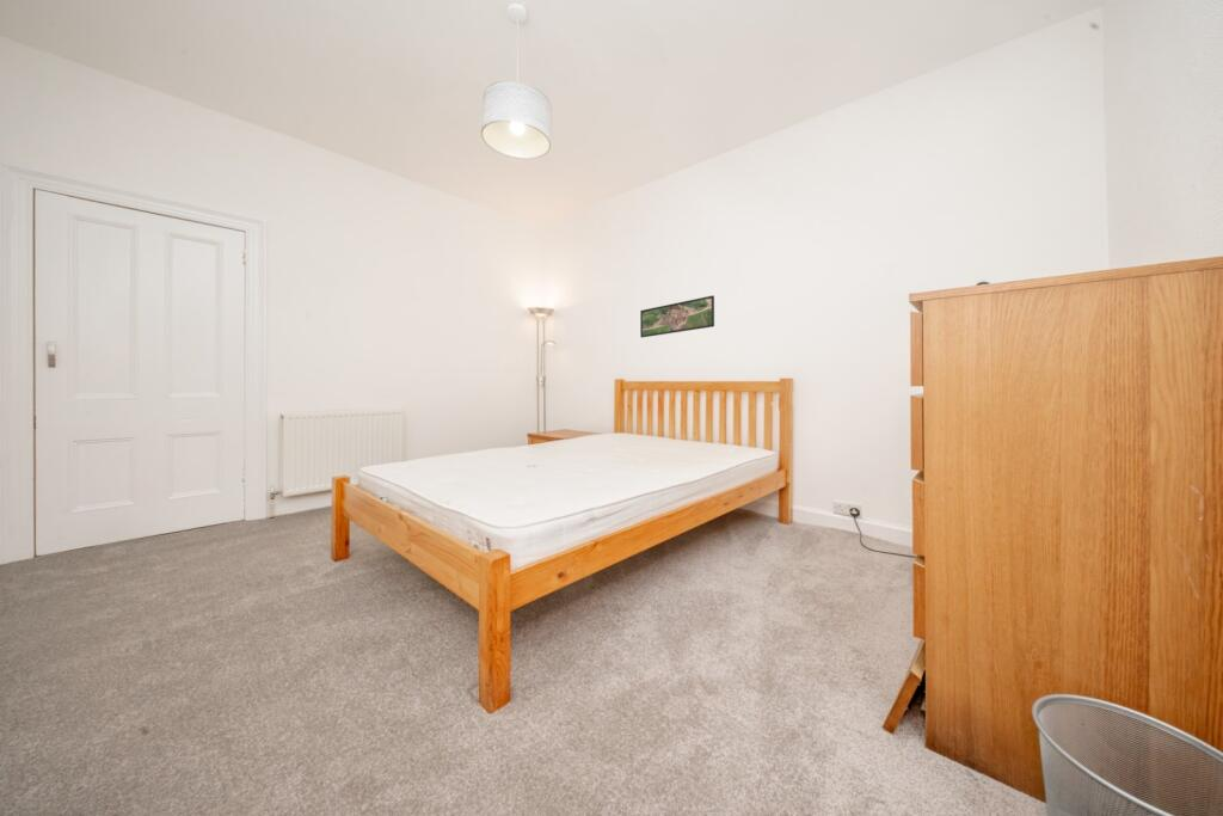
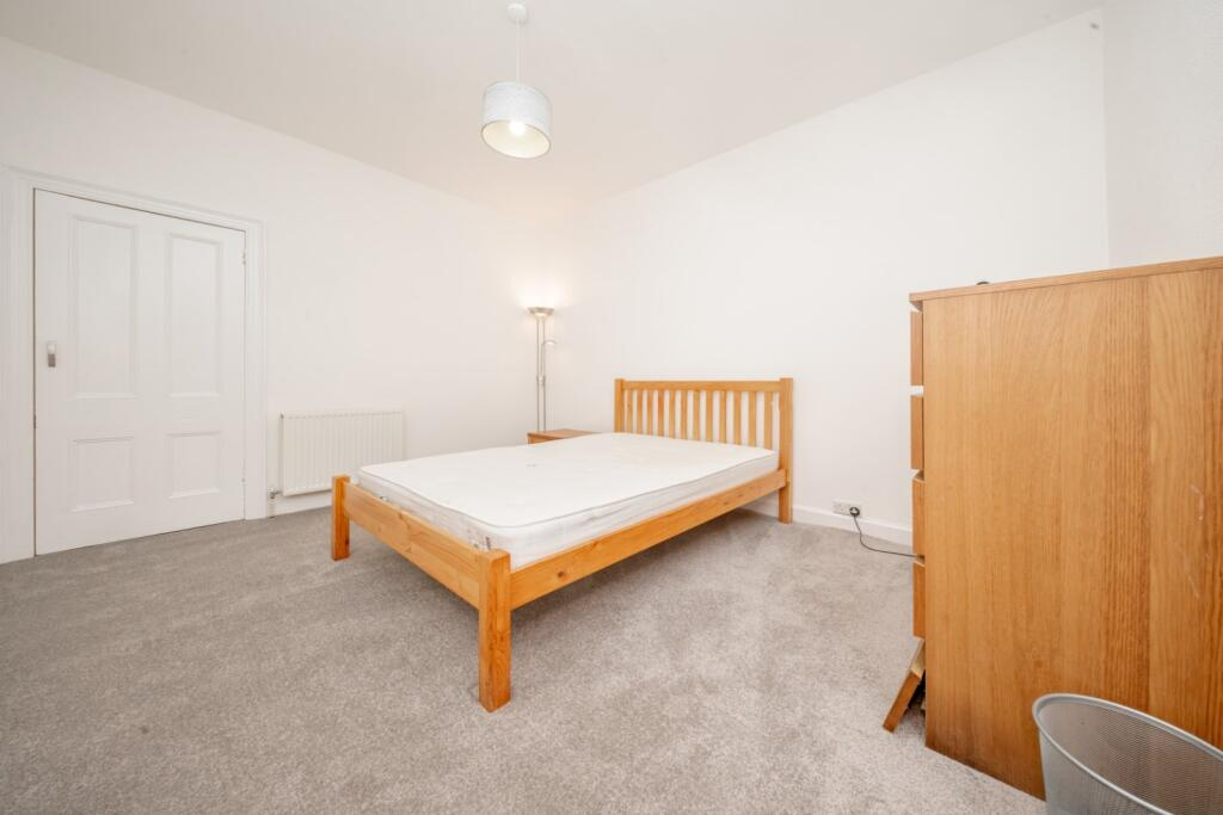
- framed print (675, 318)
